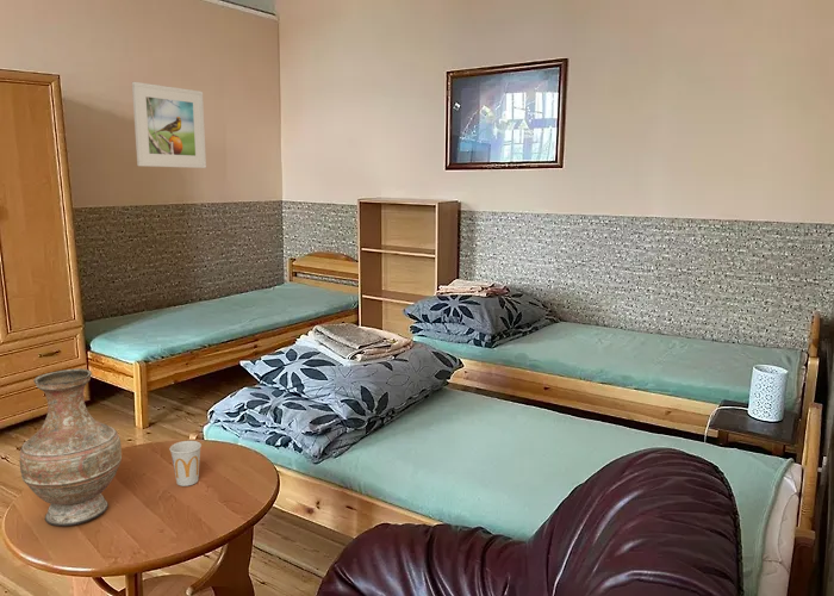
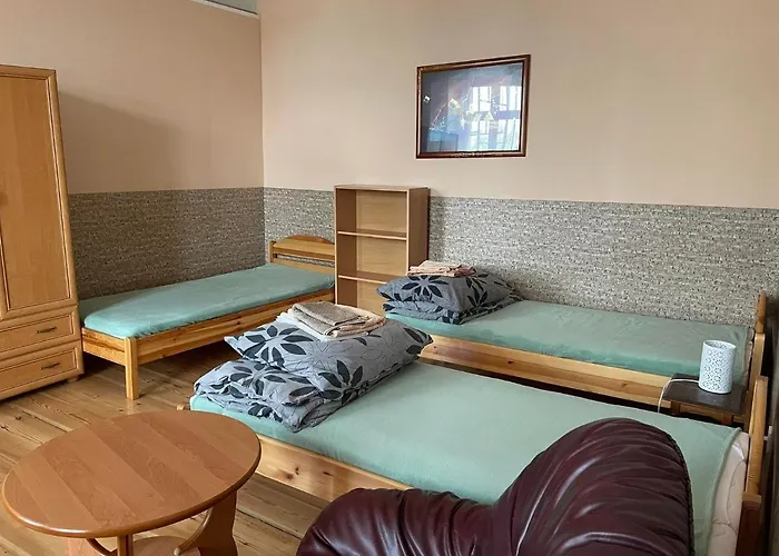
- vase (70, 445)
- cup (186, 464)
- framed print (170, 126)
